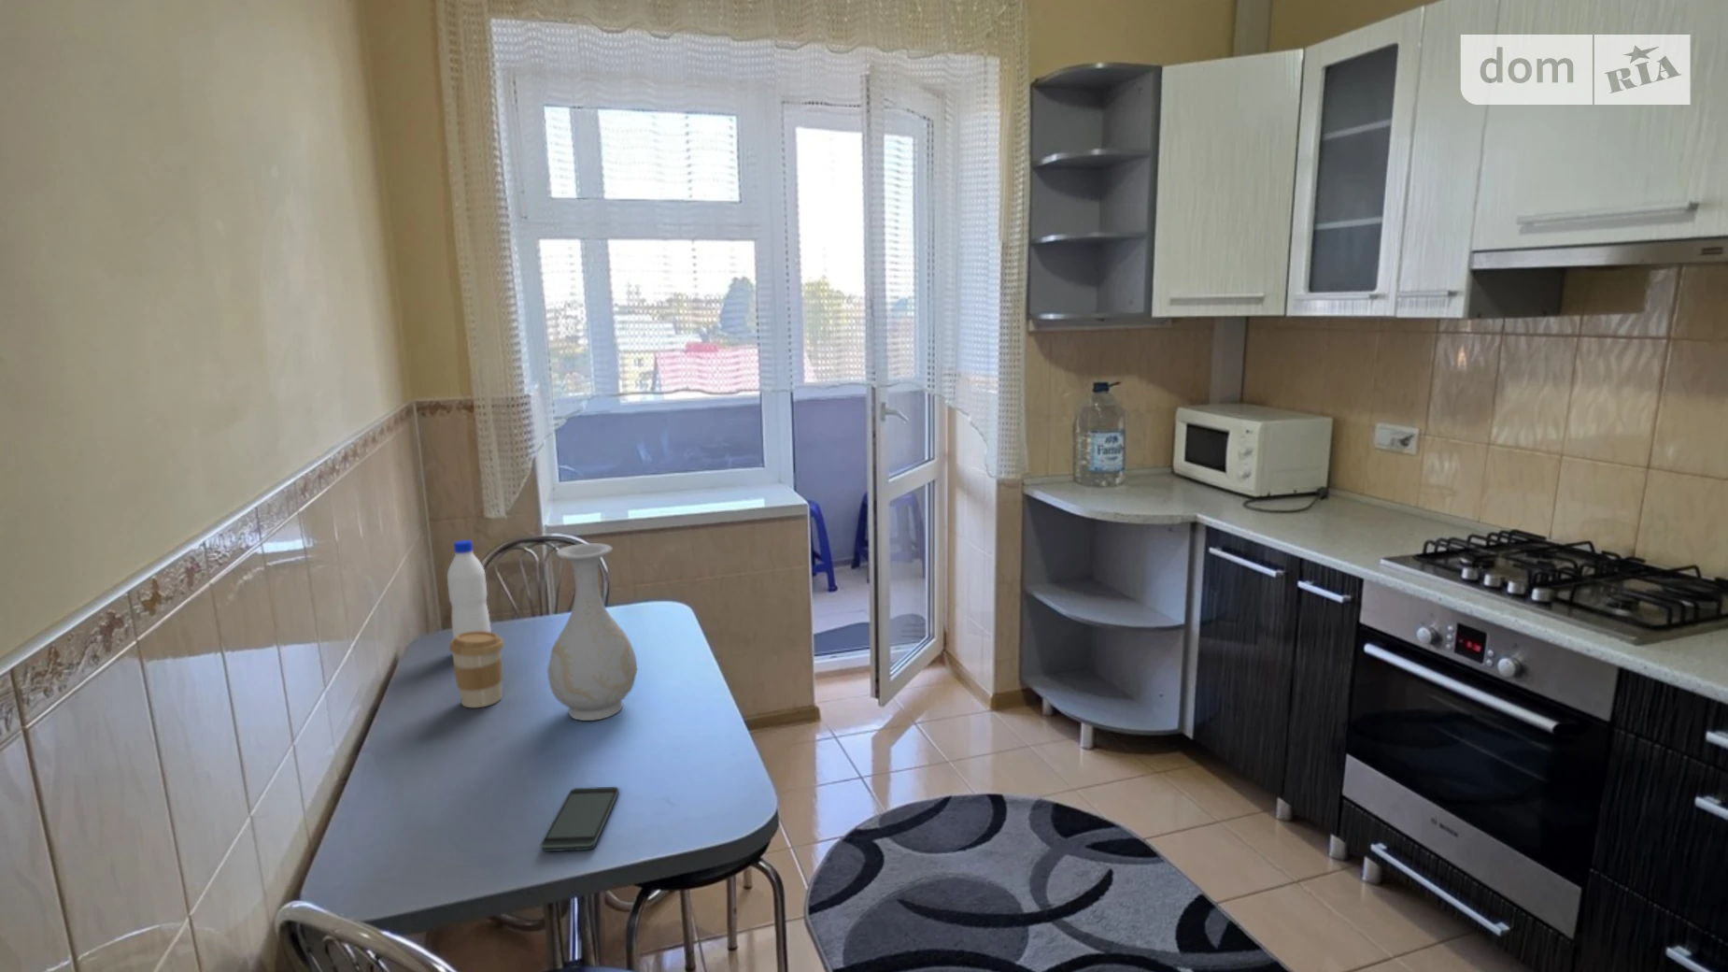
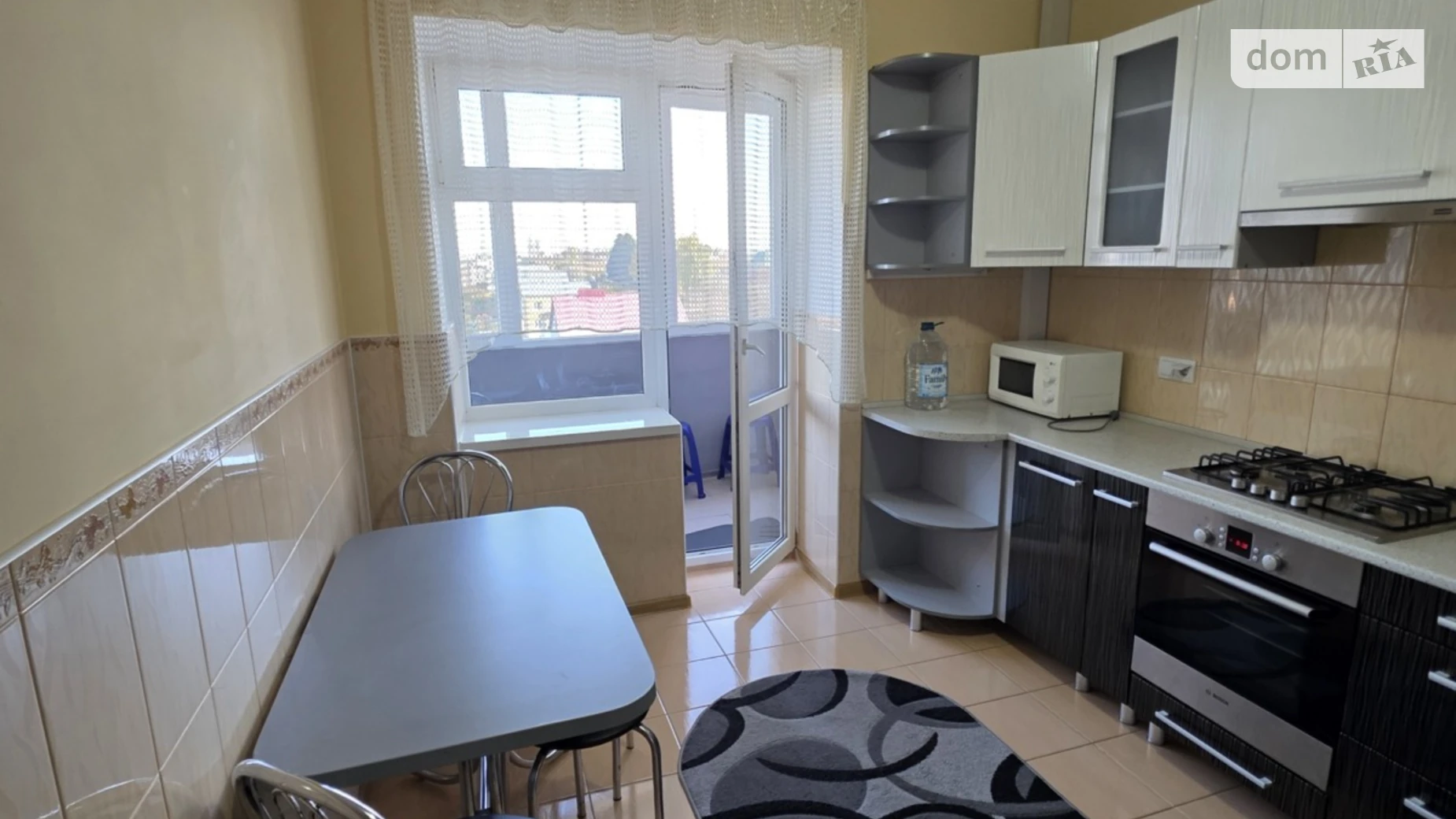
- coffee cup (478, 666)
- water bottle (468, 598)
- vase (590, 631)
- smartphone (582, 817)
